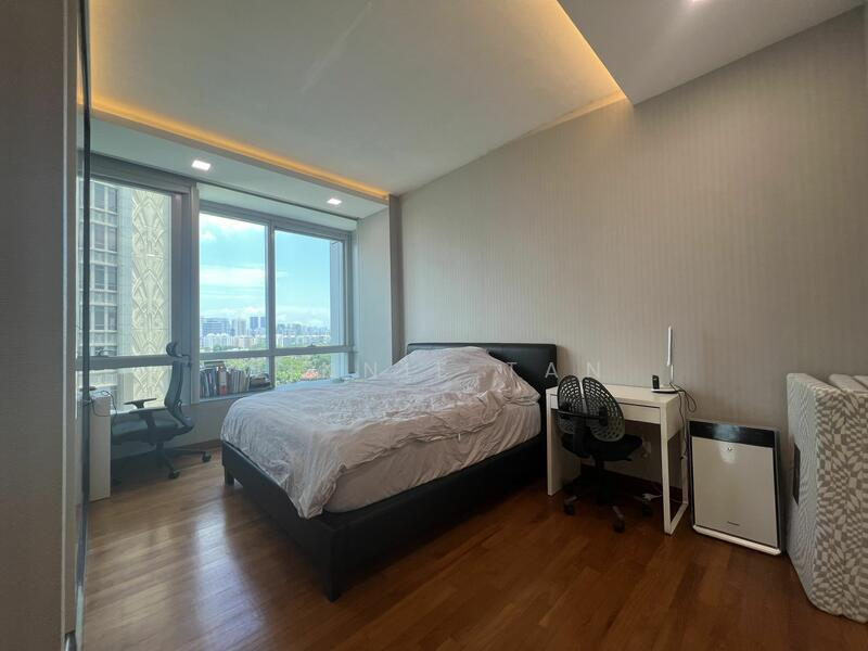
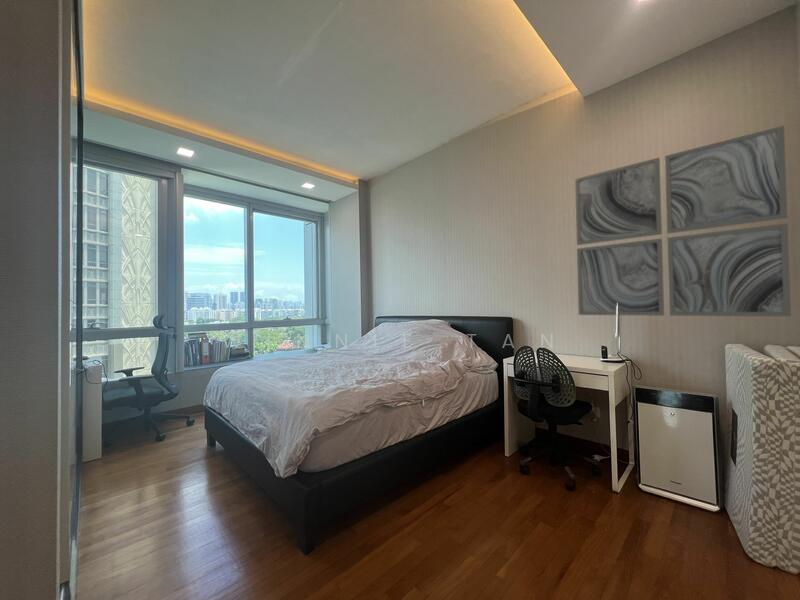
+ wall art (661, 234)
